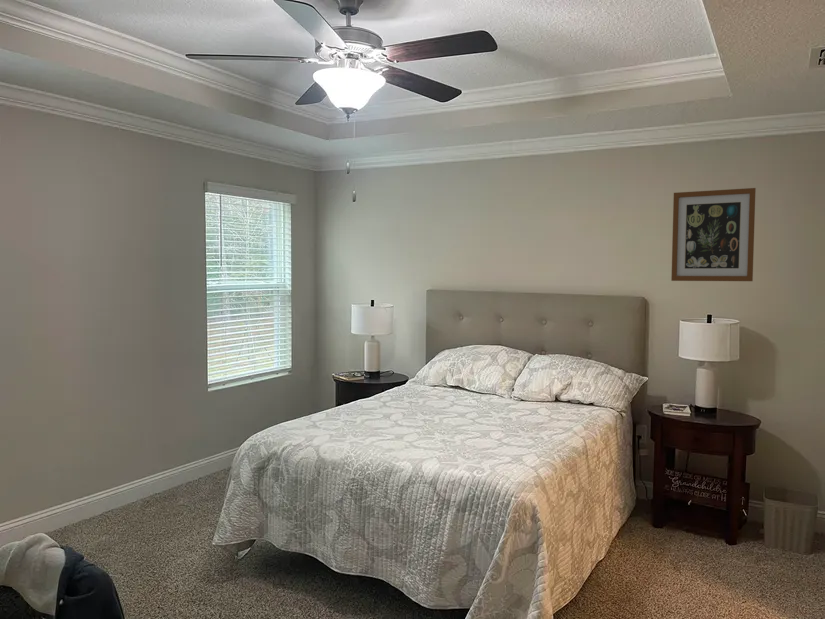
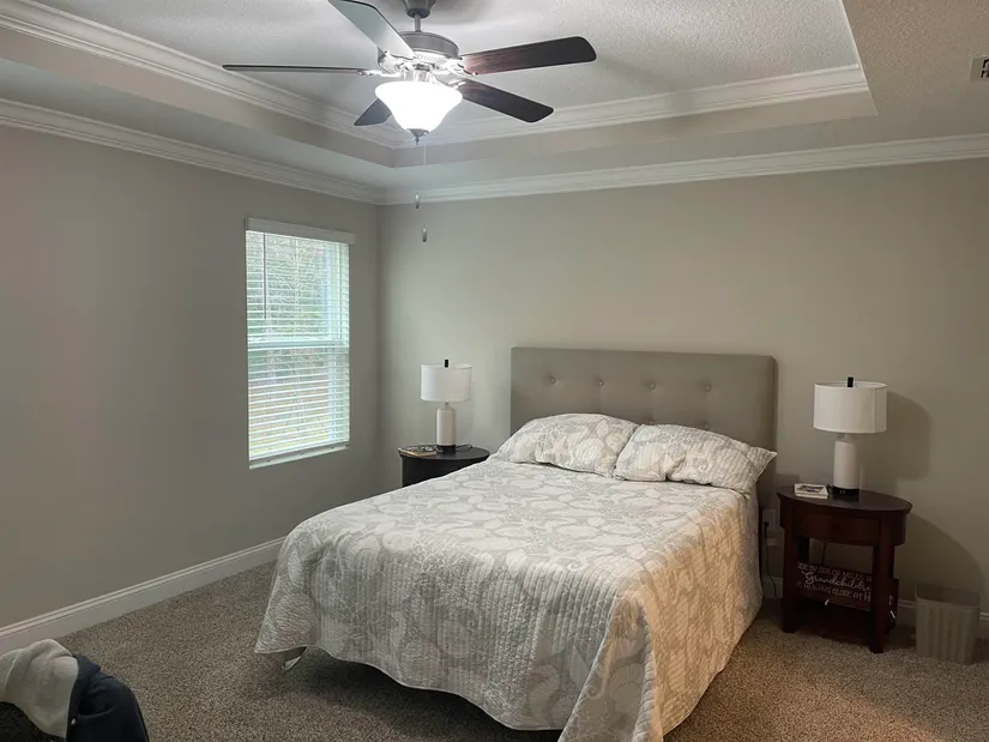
- wall art (712, 235)
